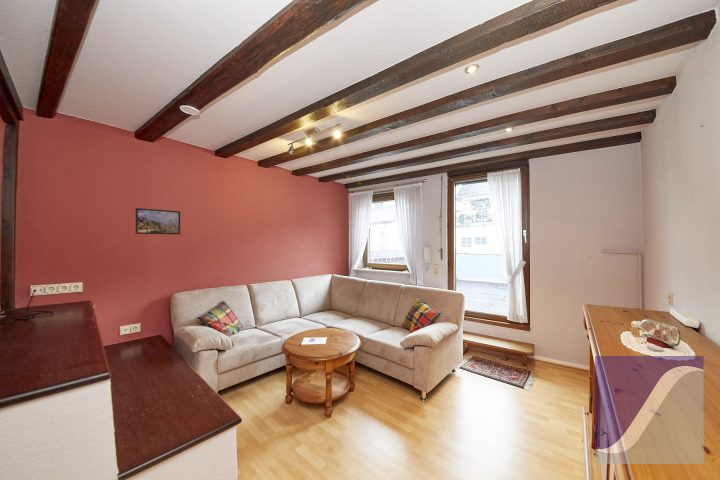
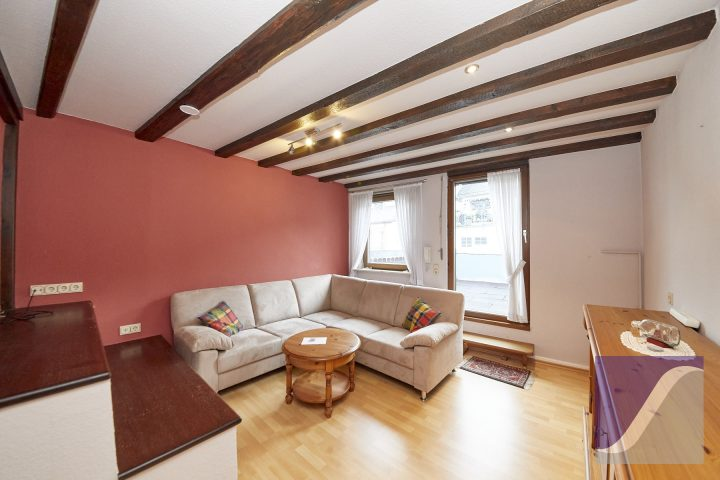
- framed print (159, 222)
